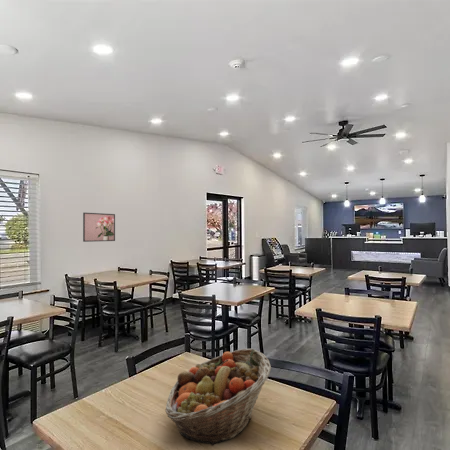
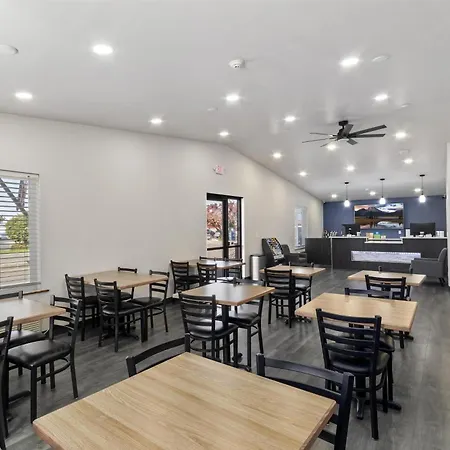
- fruit basket (219, 388)
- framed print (99, 227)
